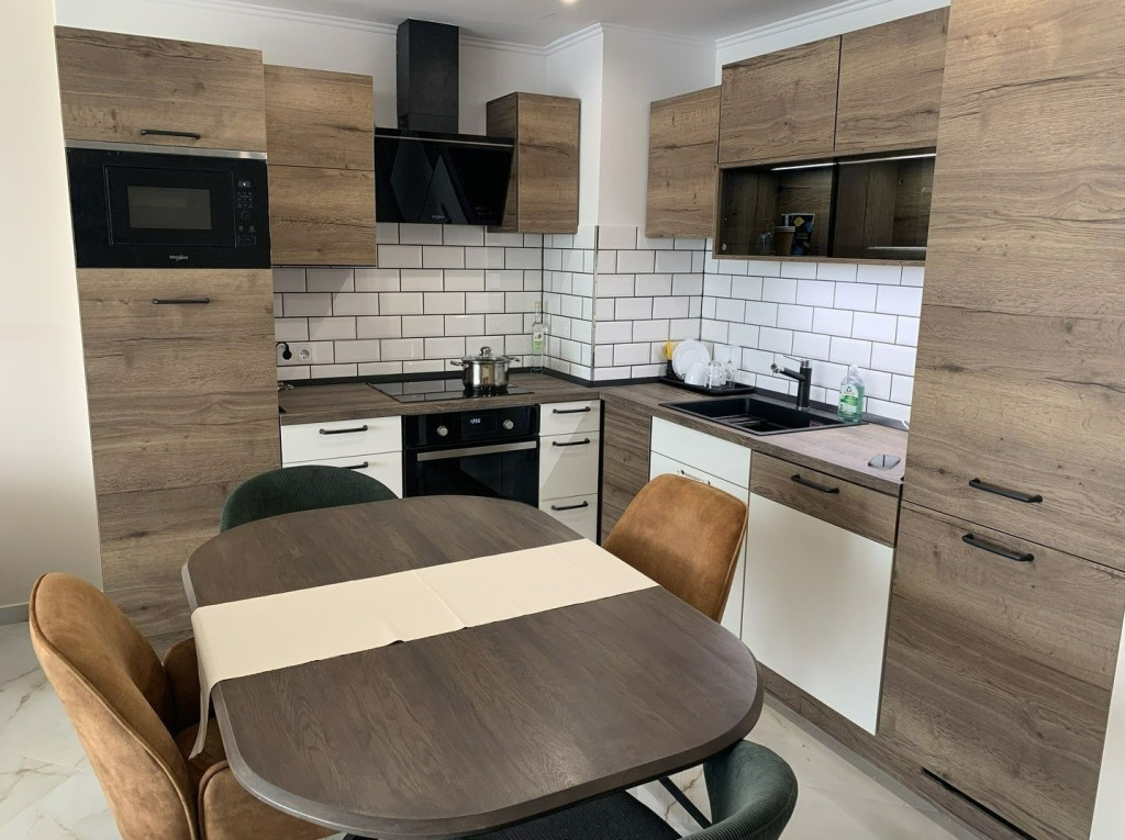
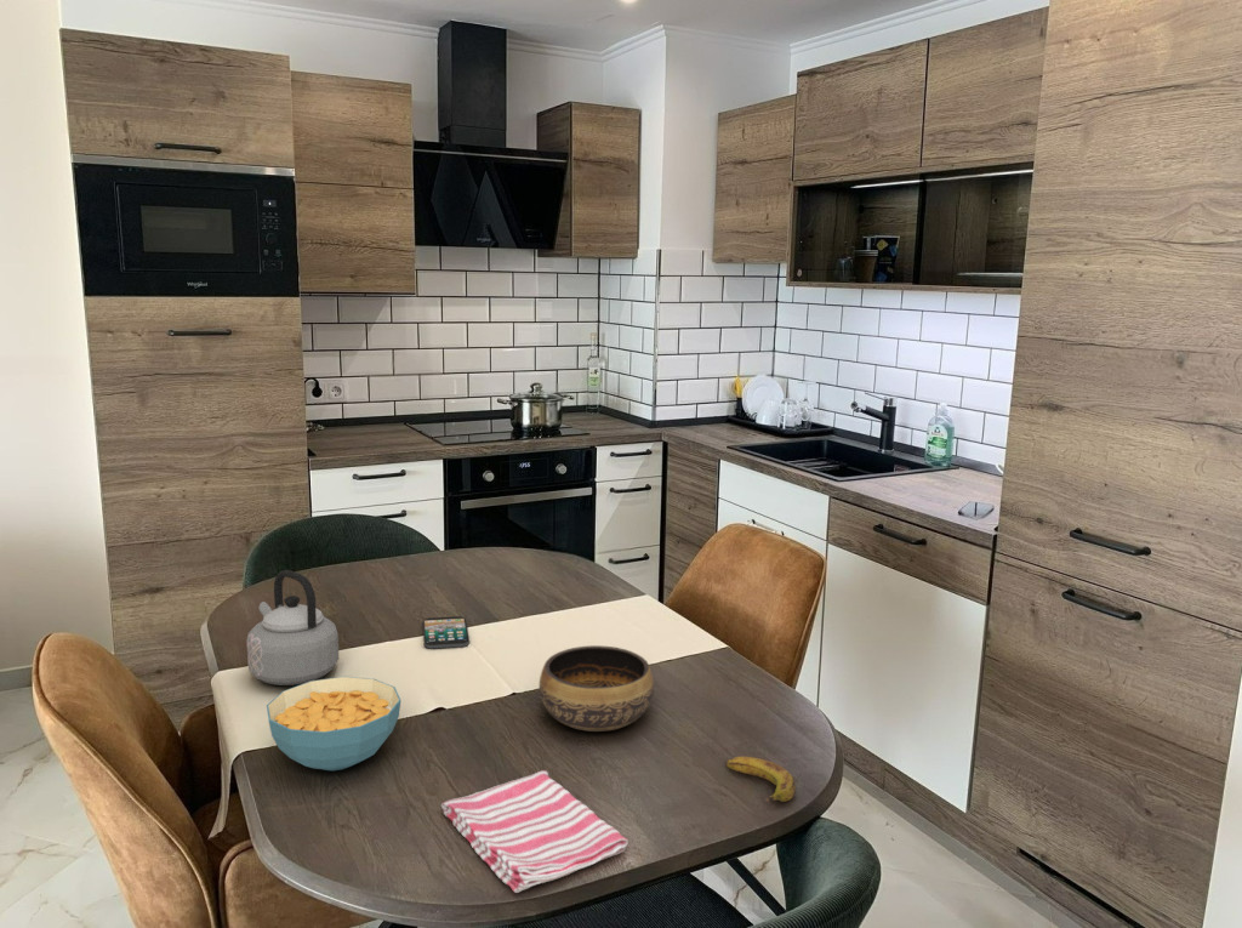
+ smartphone (445, 631)
+ teapot (285, 621)
+ dish towel (531, 821)
+ bowl (596, 691)
+ banana (758, 775)
+ cereal bowl (335, 731)
